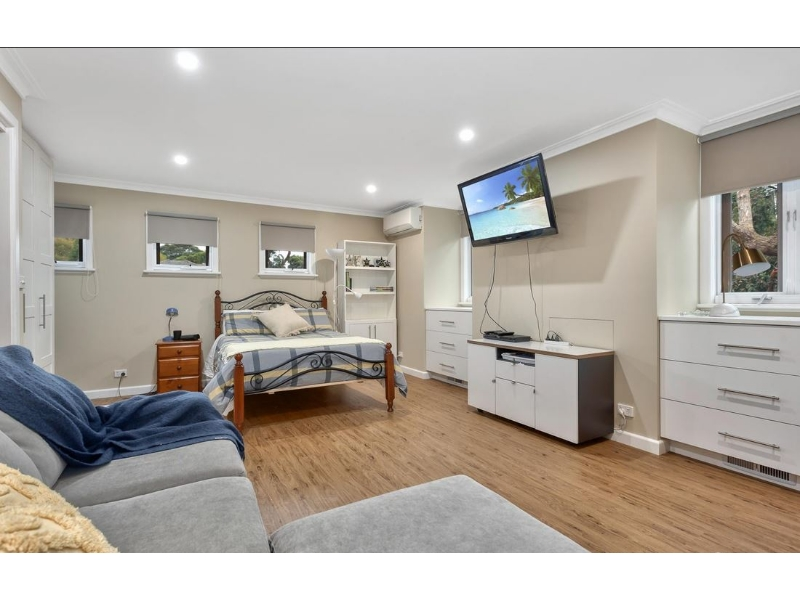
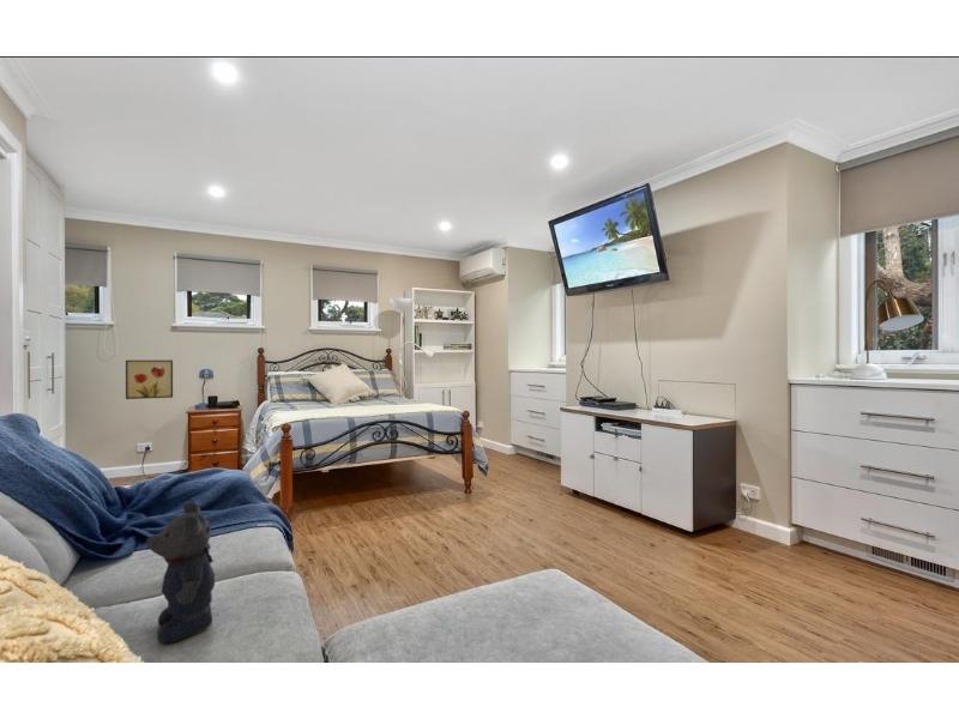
+ wall art (150, 379)
+ bear (186, 560)
